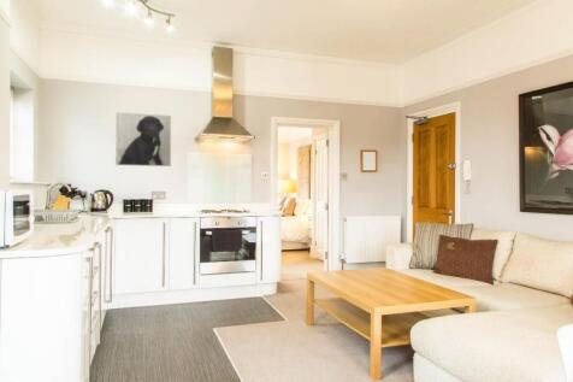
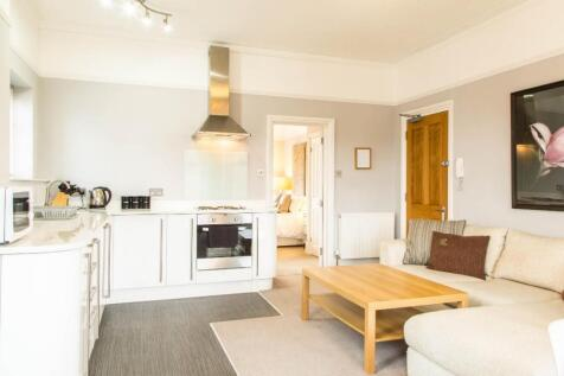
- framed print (143, 140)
